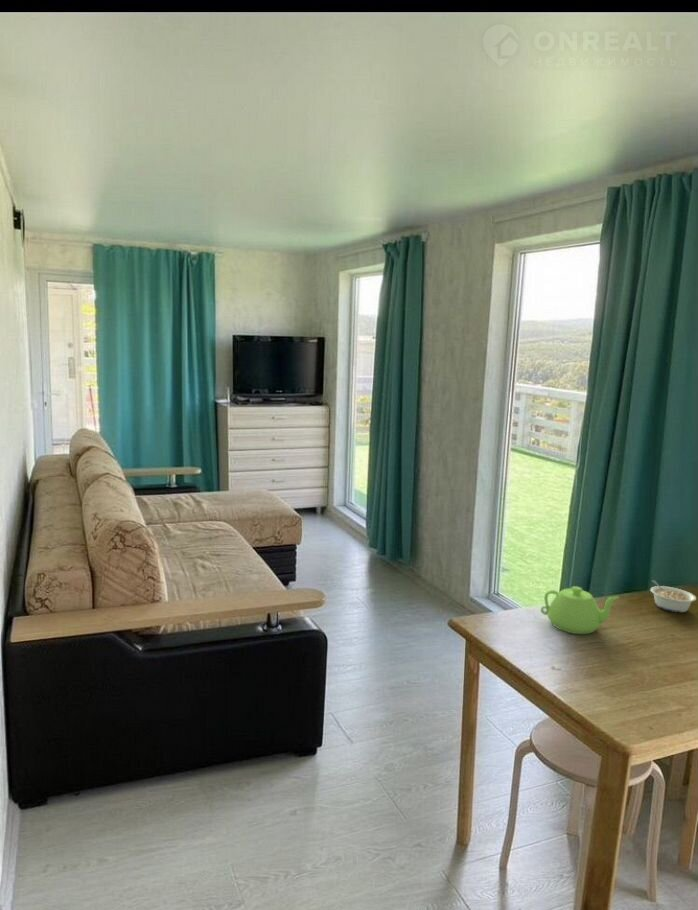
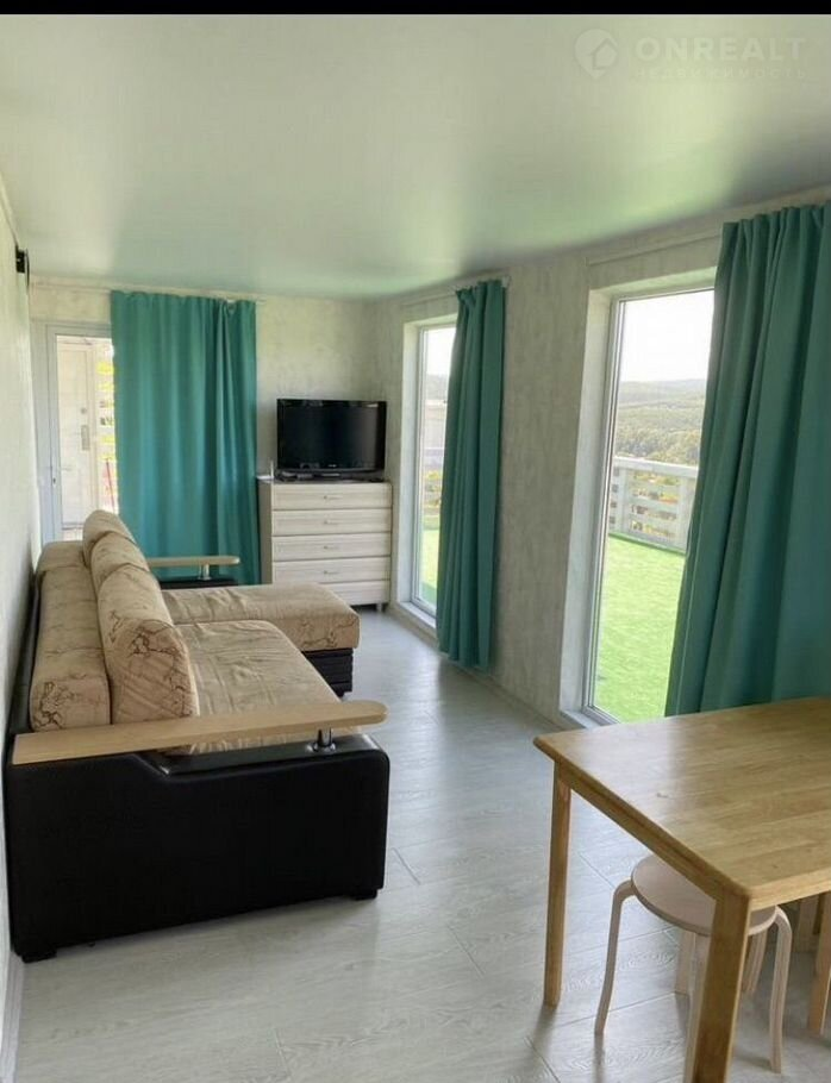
- teapot (578, 607)
- legume (670, 598)
